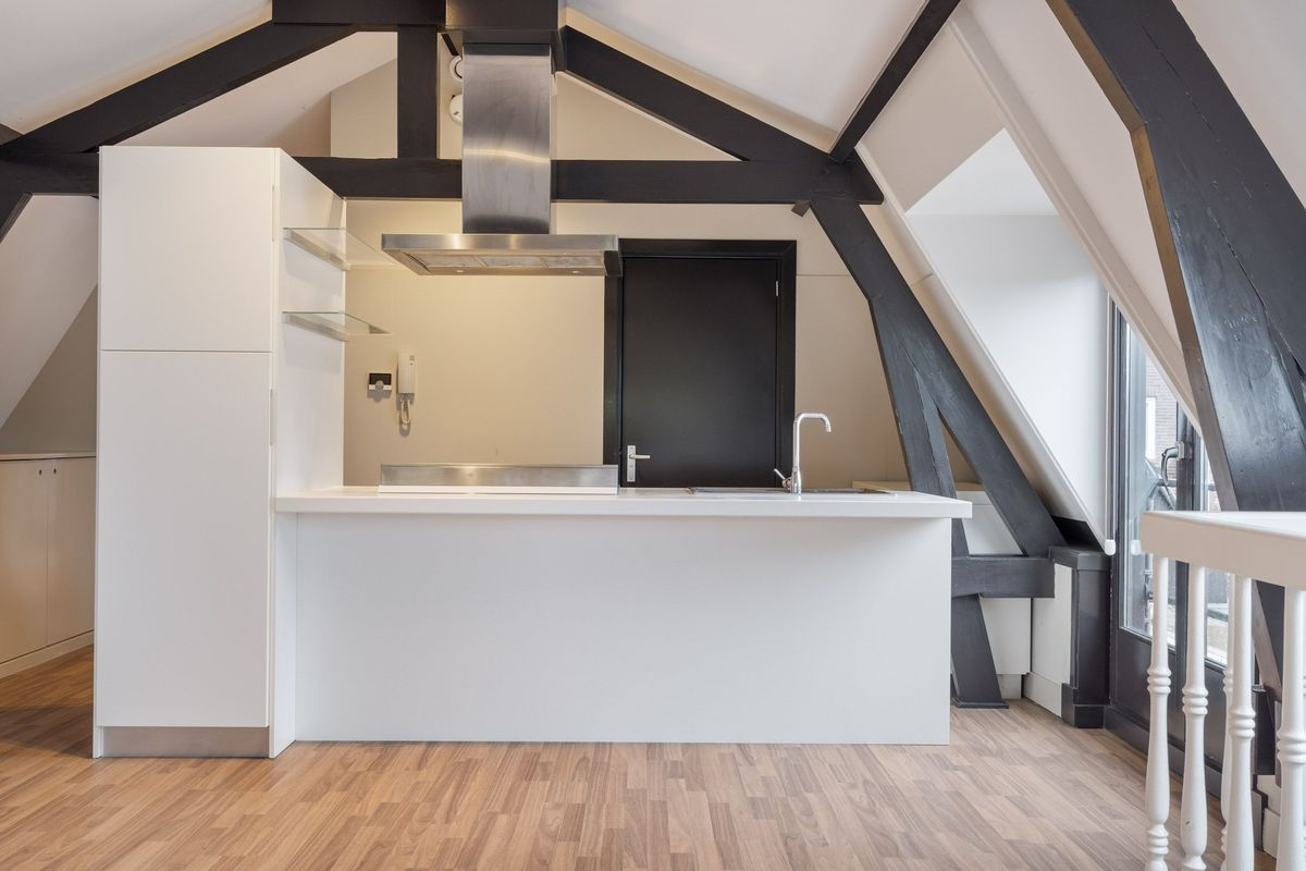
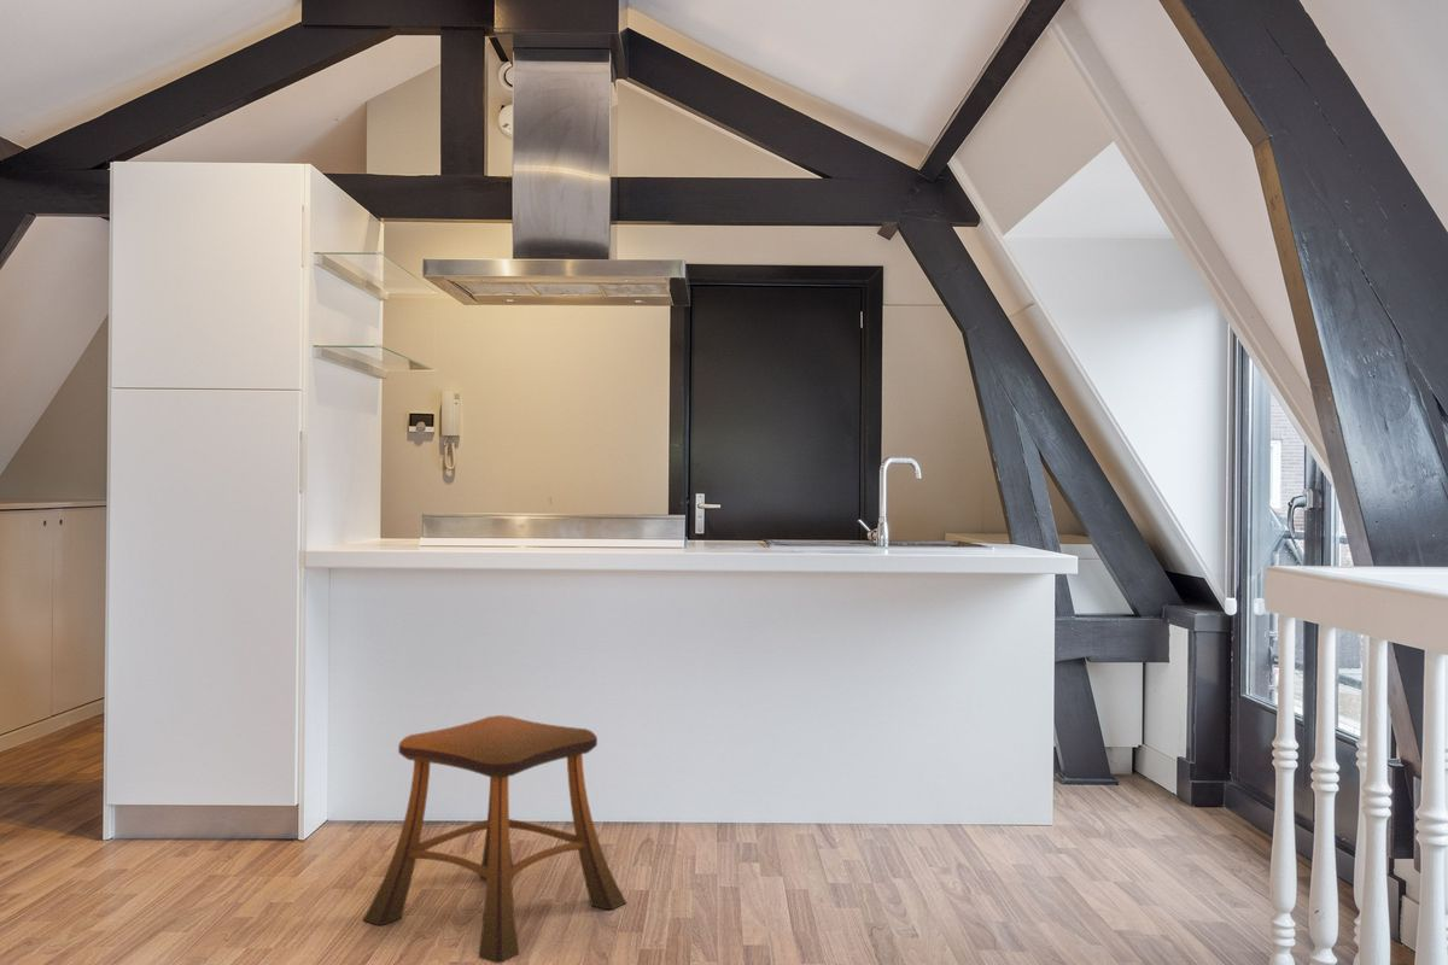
+ stool (498, 821)
